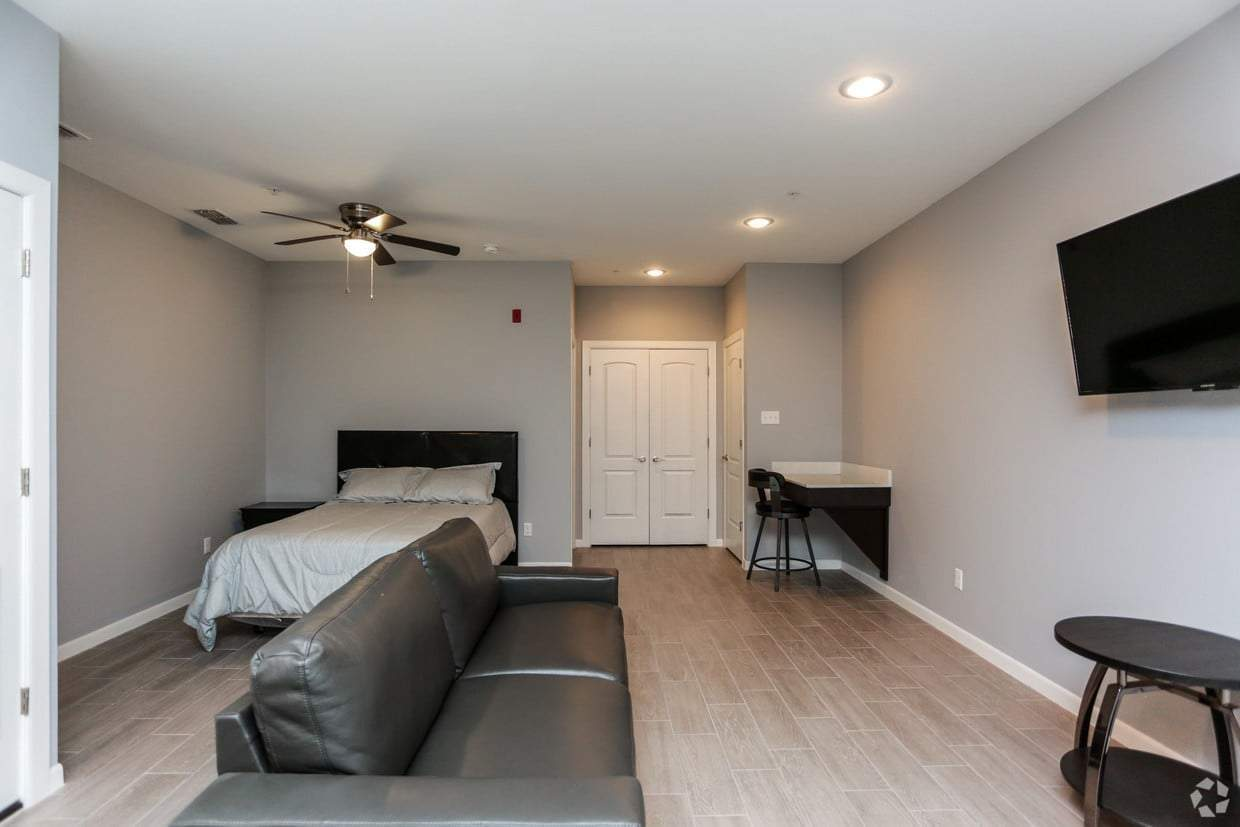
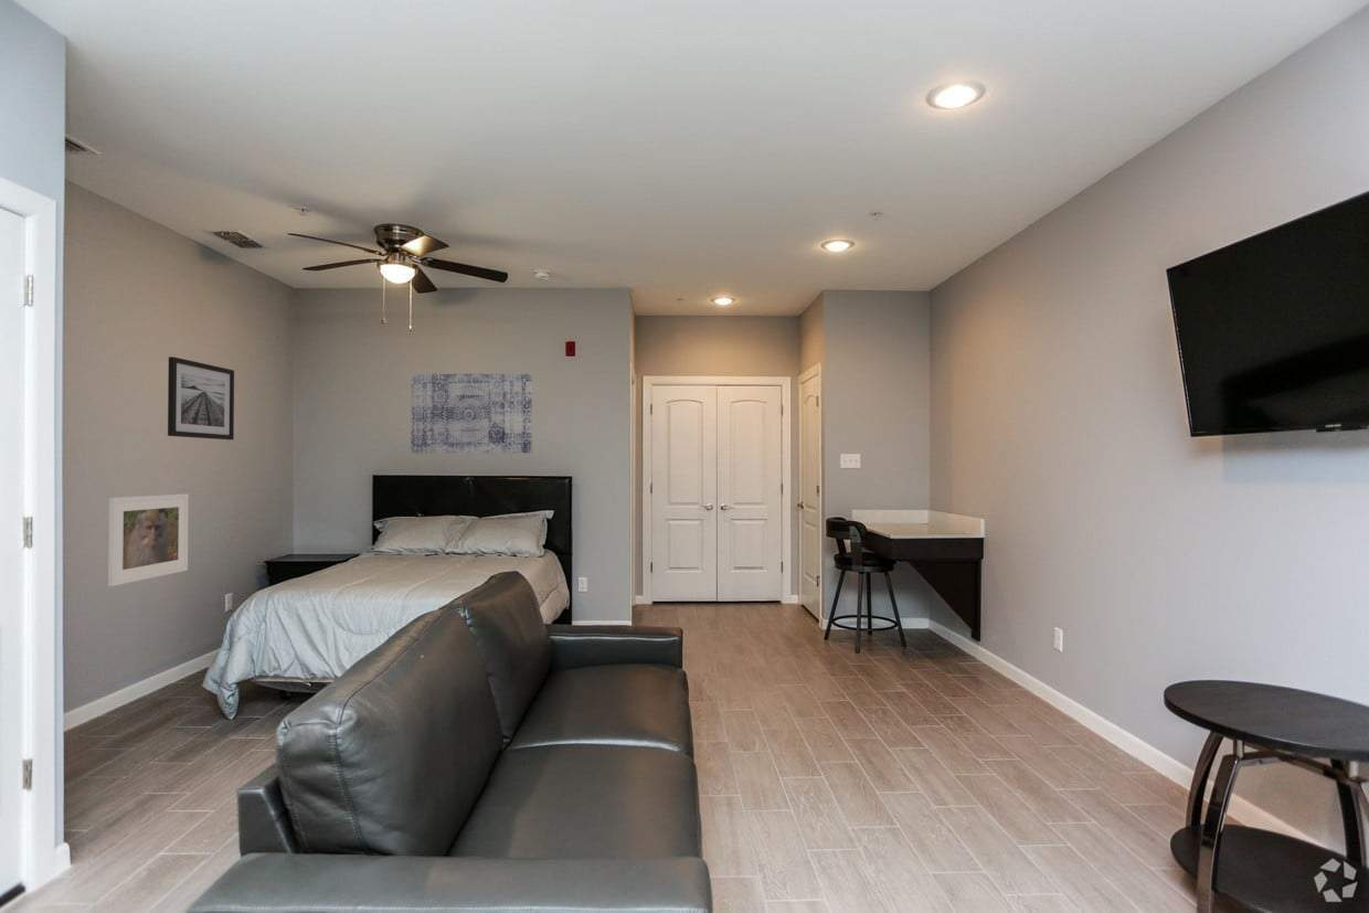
+ wall art (203, 401)
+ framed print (150, 537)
+ wall art (471, 413)
